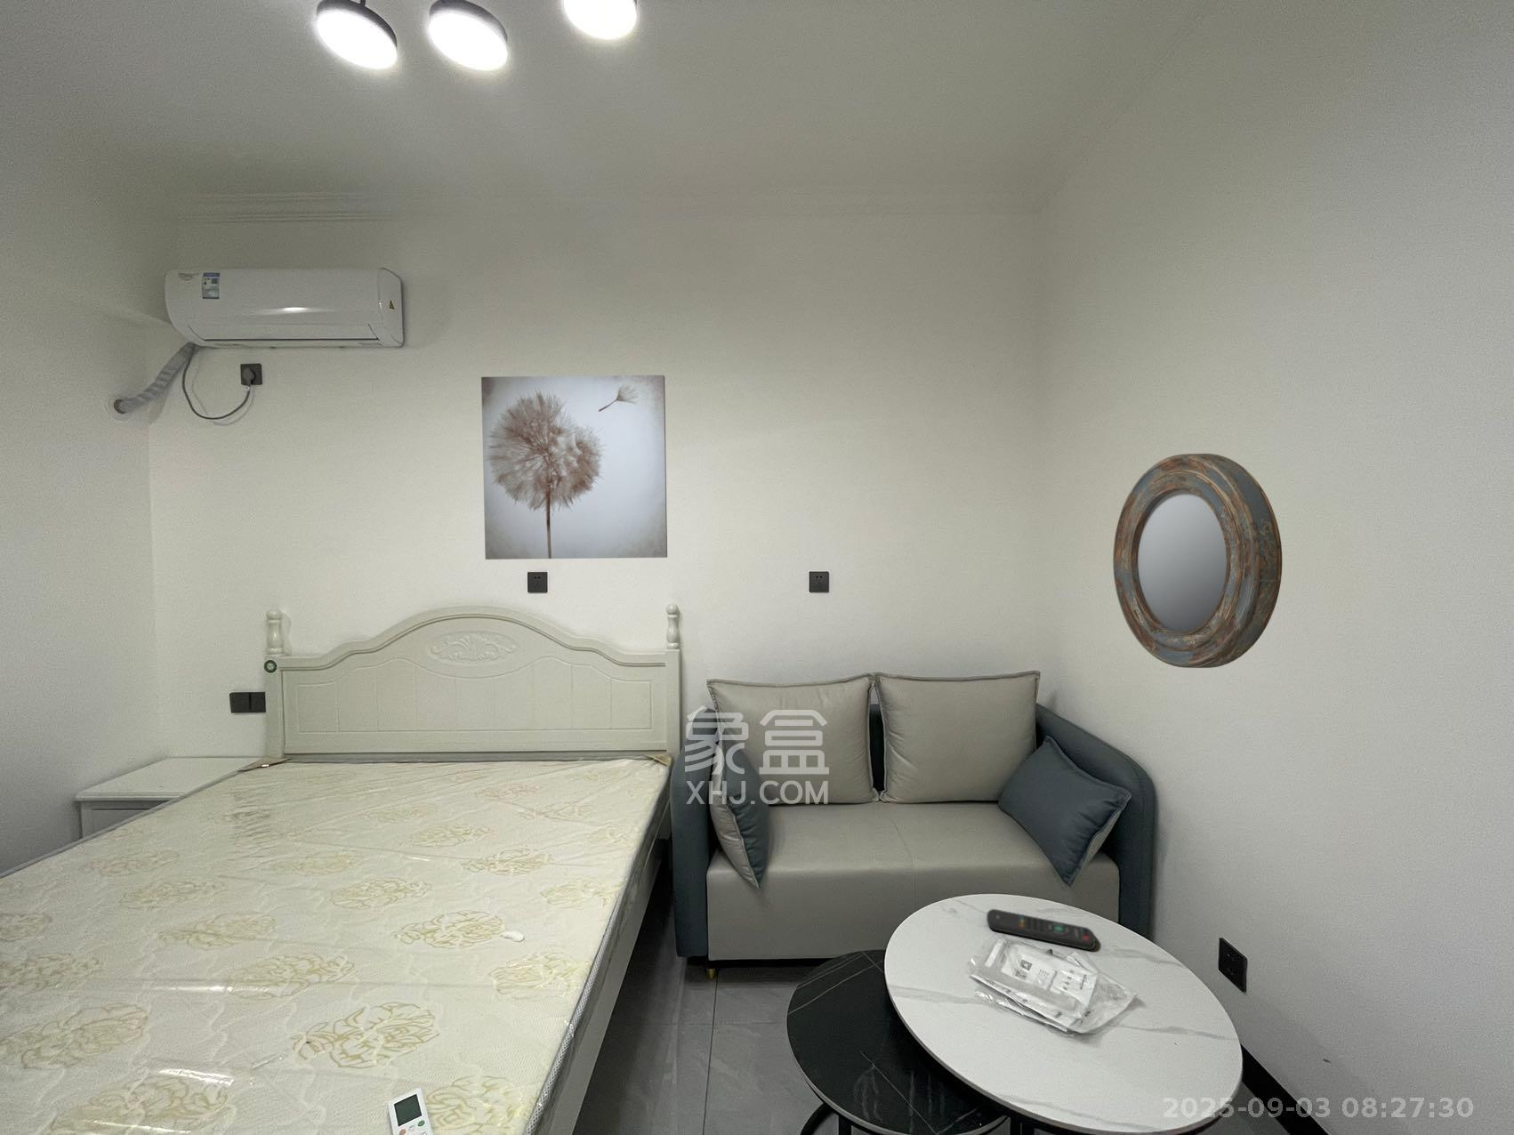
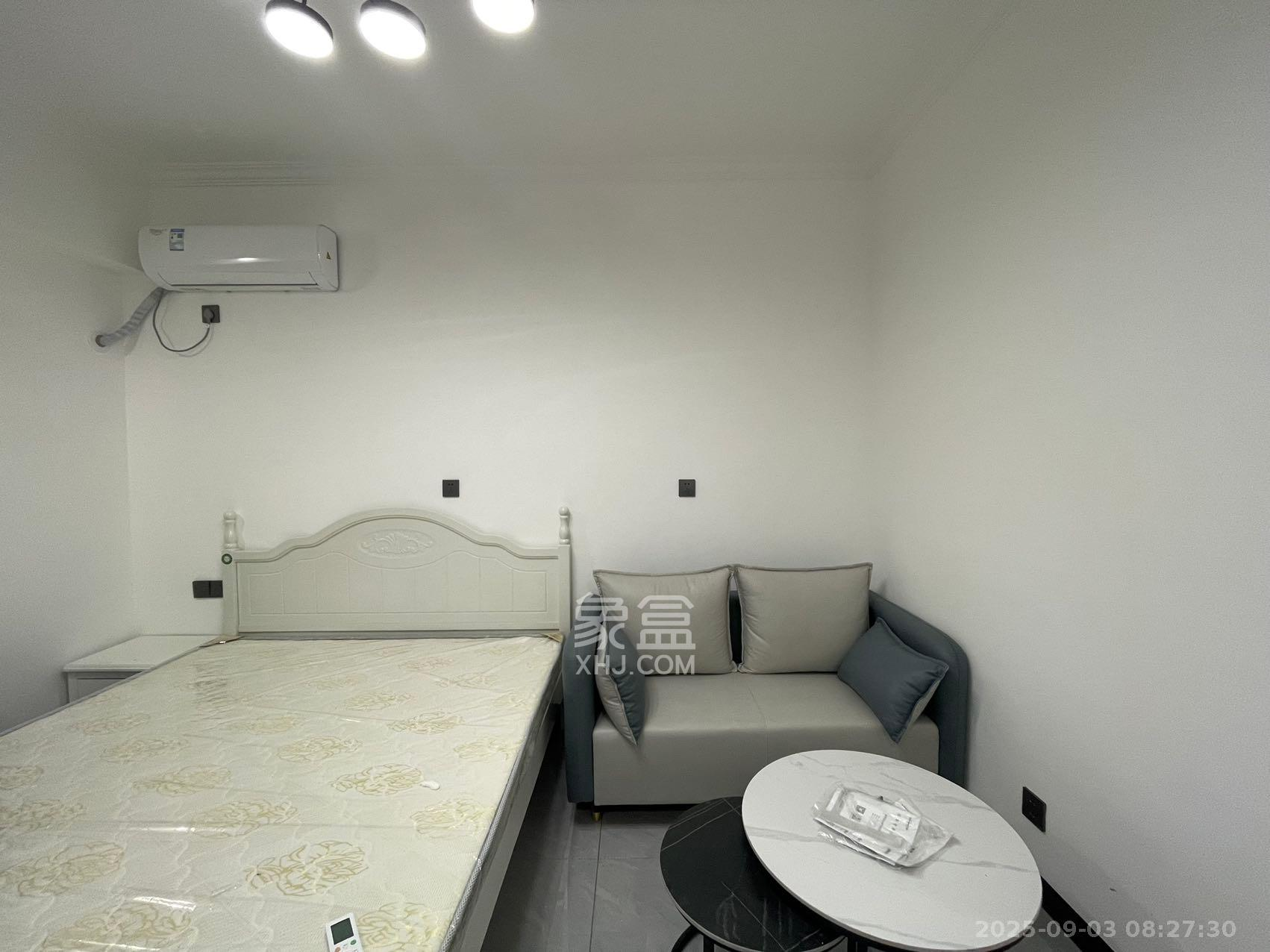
- wall art (575, 467)
- remote control (1040, 928)
- home mirror (1183, 560)
